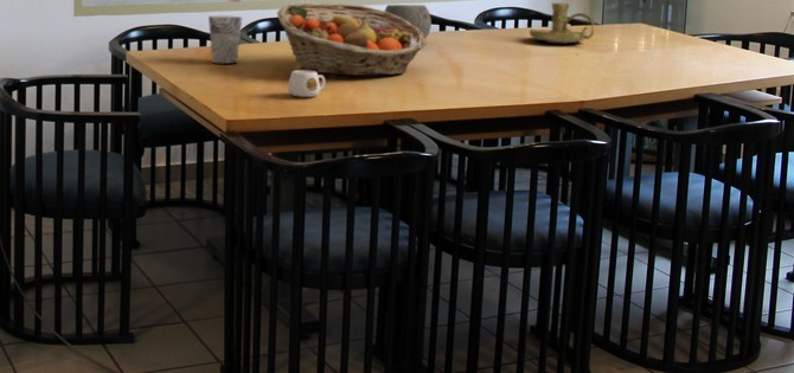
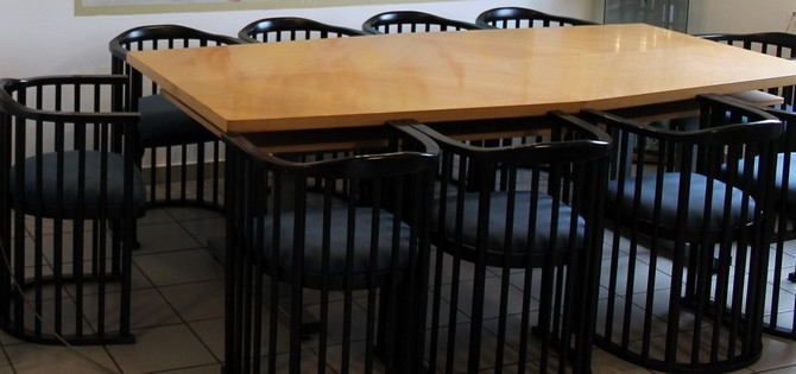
- bowl (408, 21)
- candle holder (564, 22)
- fruit basket (351, 38)
- mug (307, 83)
- cup (224, 39)
